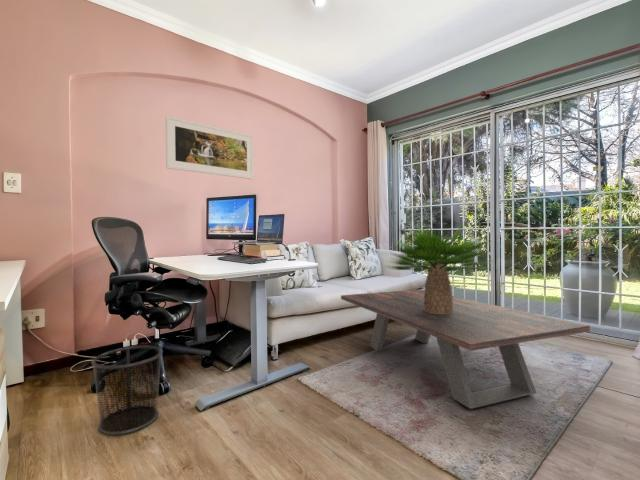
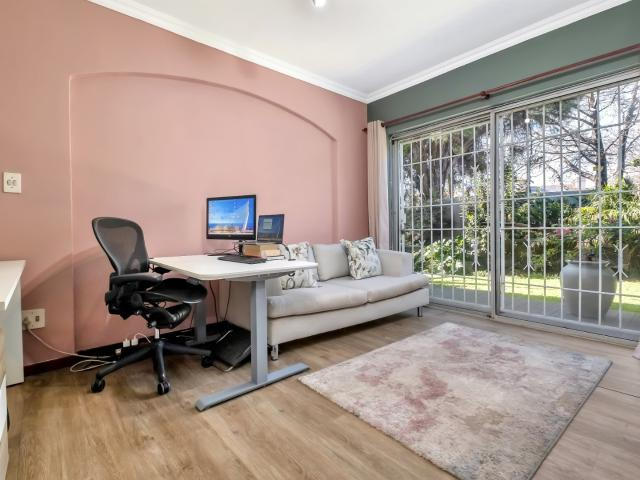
- potted plant (436, 265)
- coffee table (437, 336)
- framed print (213, 150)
- waste bin (129, 387)
